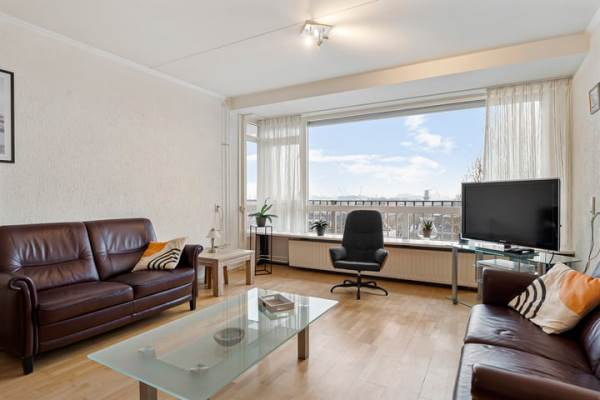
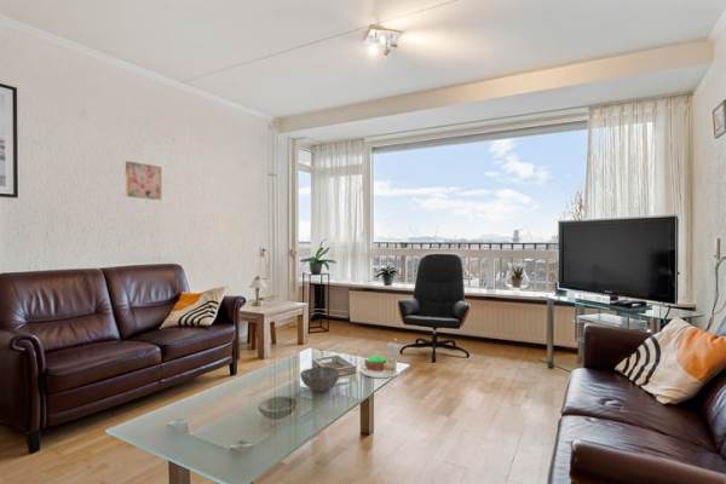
+ bowl (319, 380)
+ wall art (144, 180)
+ succulent plant (381, 356)
